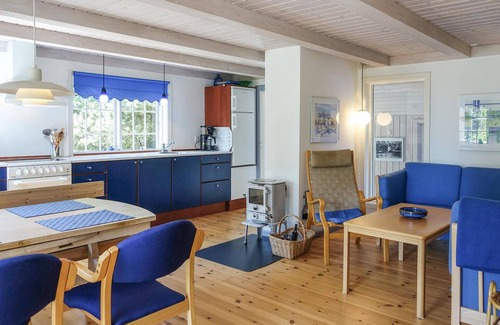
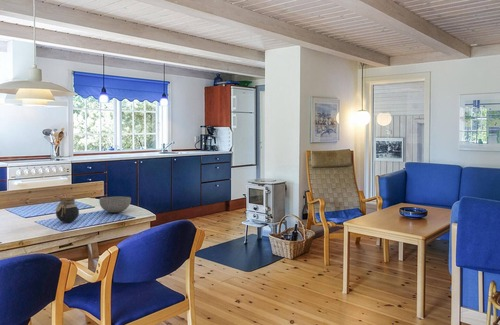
+ bowl (115, 204)
+ jar (66, 209)
